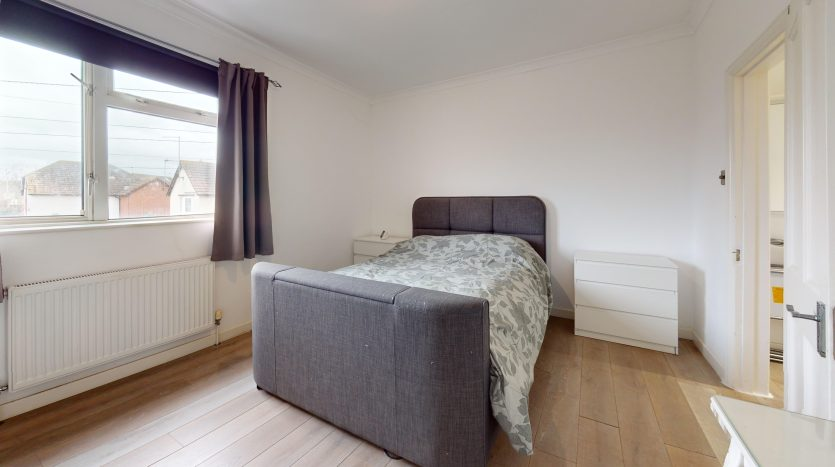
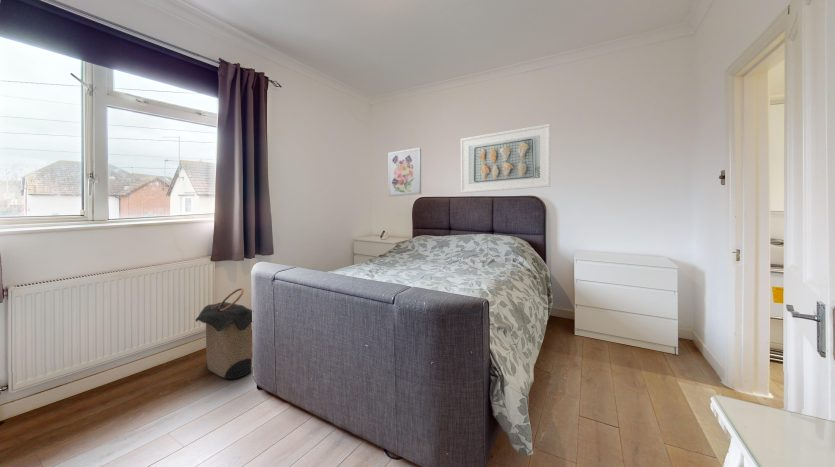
+ wall art (404, 173)
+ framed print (502, 161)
+ laundry hamper (226, 329)
